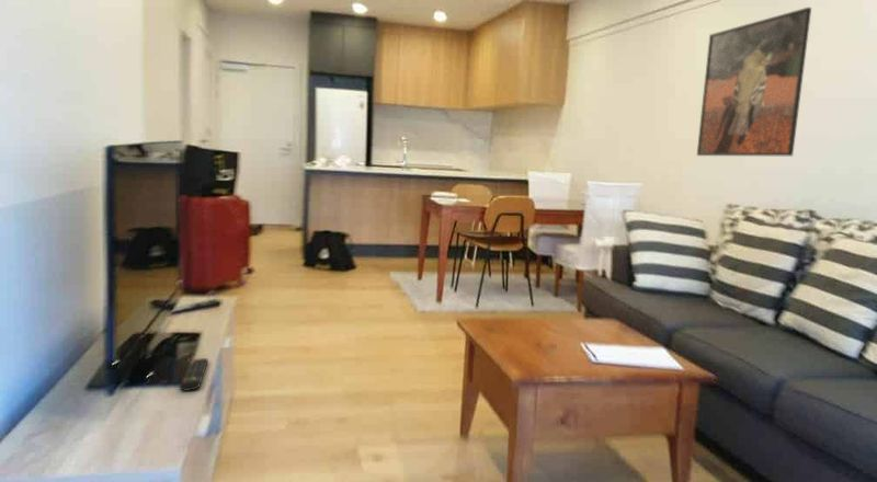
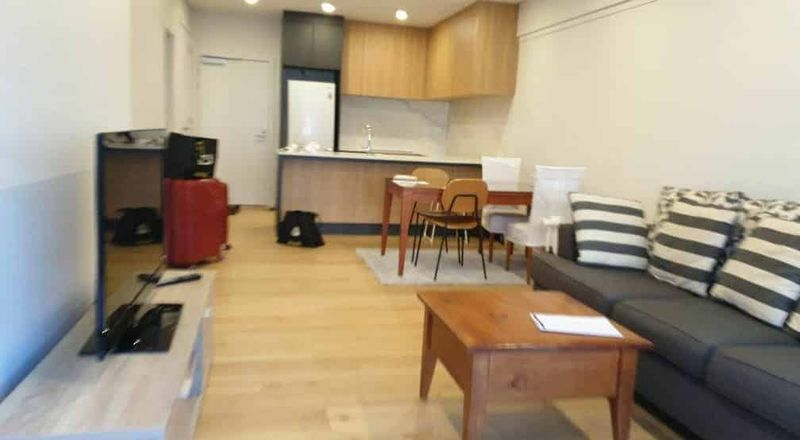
- remote control (194, 372)
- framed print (747, 90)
